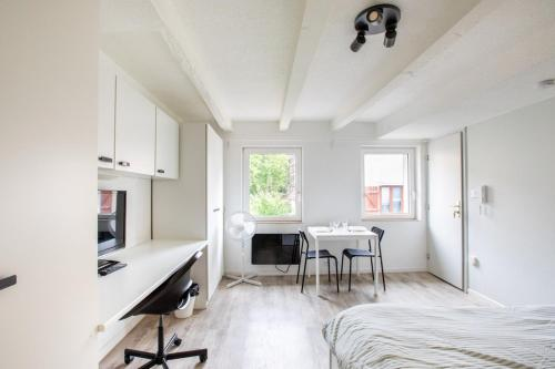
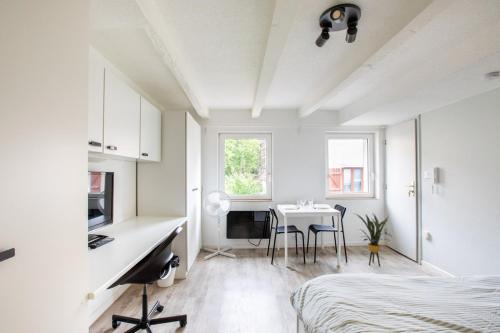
+ house plant (369, 238)
